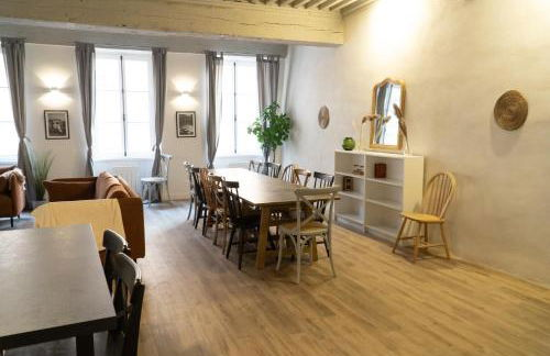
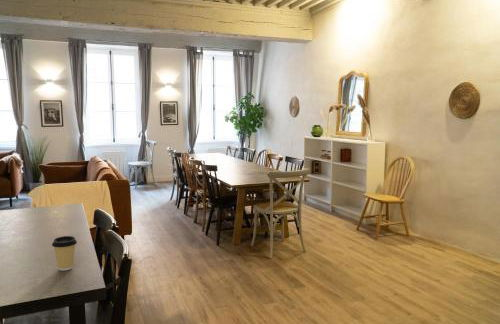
+ coffee cup (64, 253)
